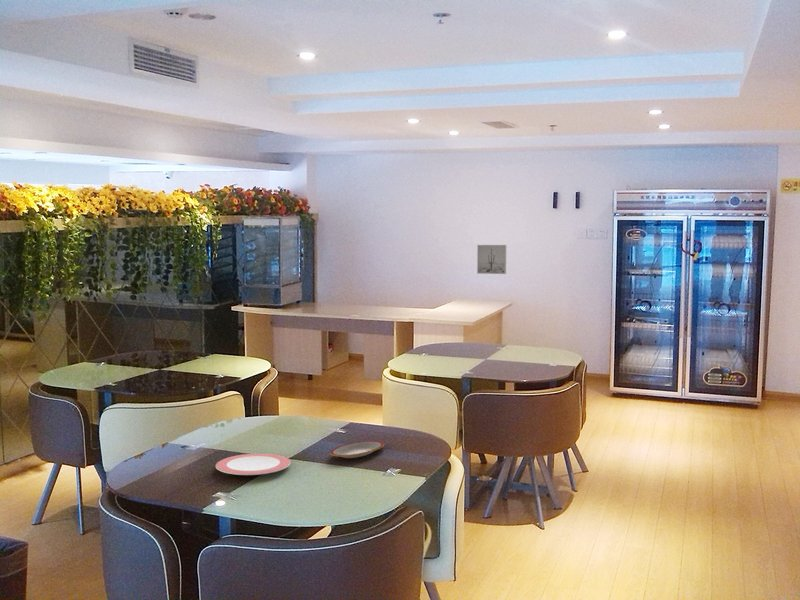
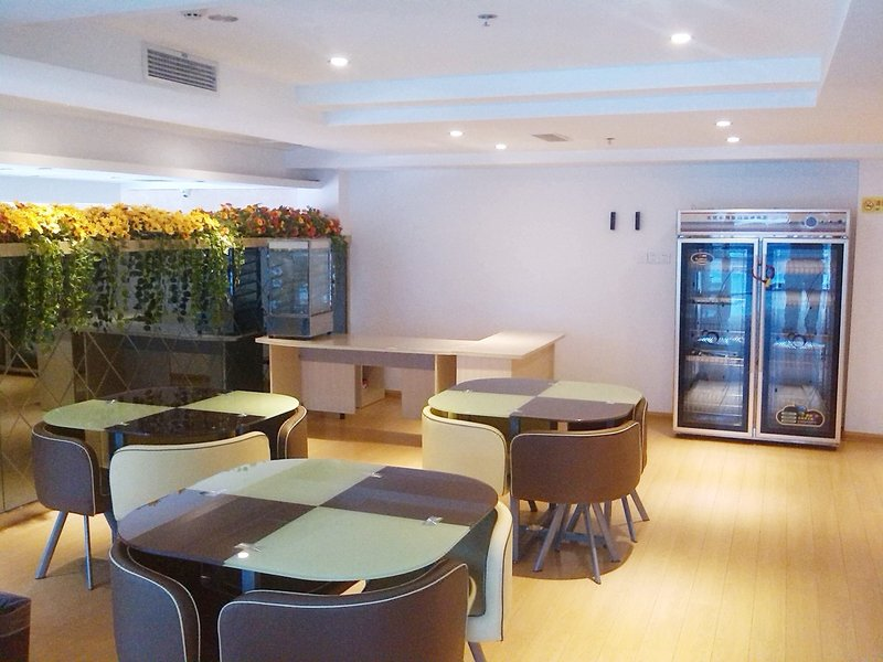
- wall art (491, 259)
- plate (253, 465)
- plate (357, 450)
